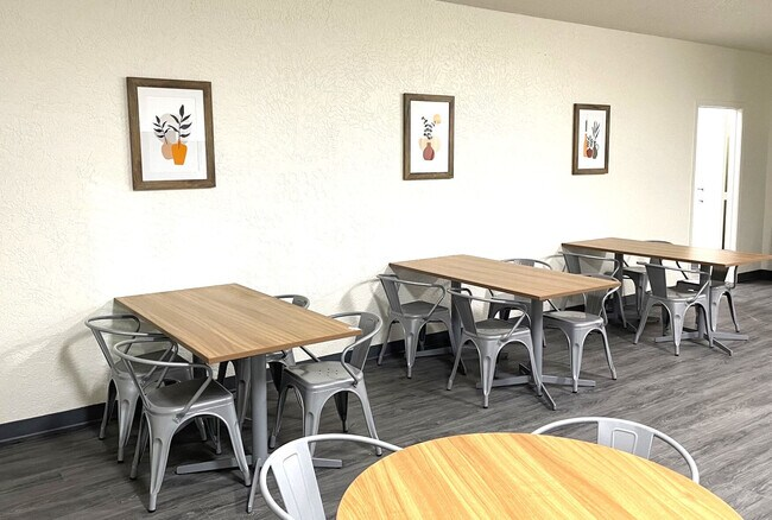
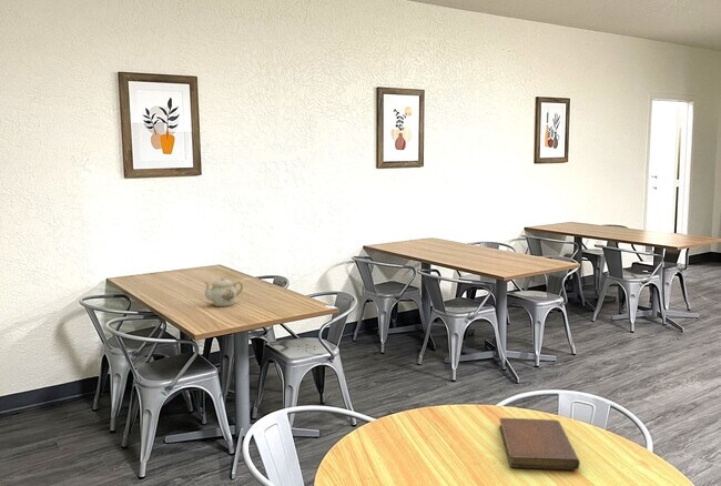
+ notebook (536, 442)
+ teapot (224, 291)
